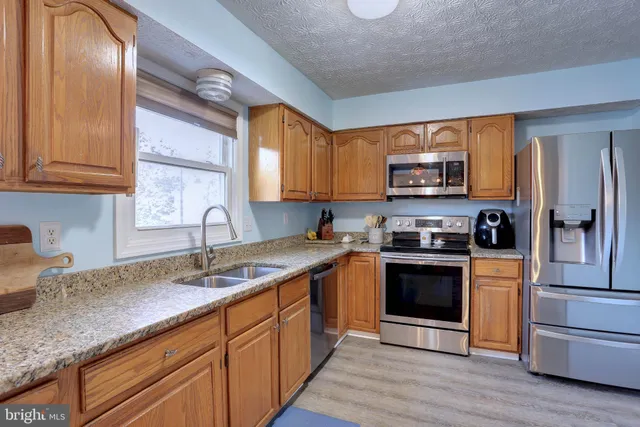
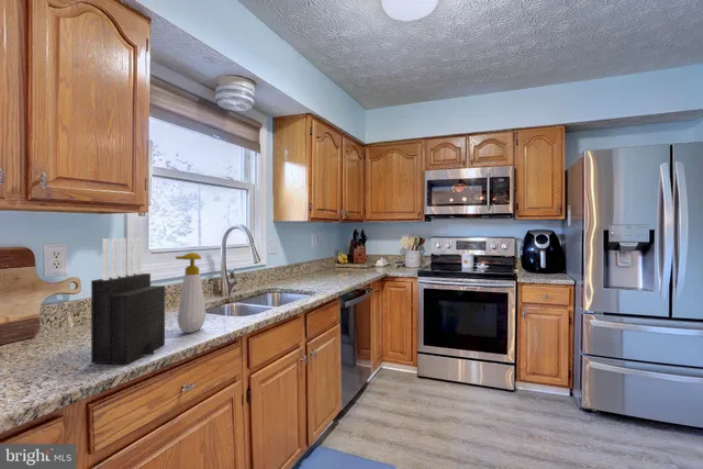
+ soap bottle (189, 291)
+ knife block (134, 295)
